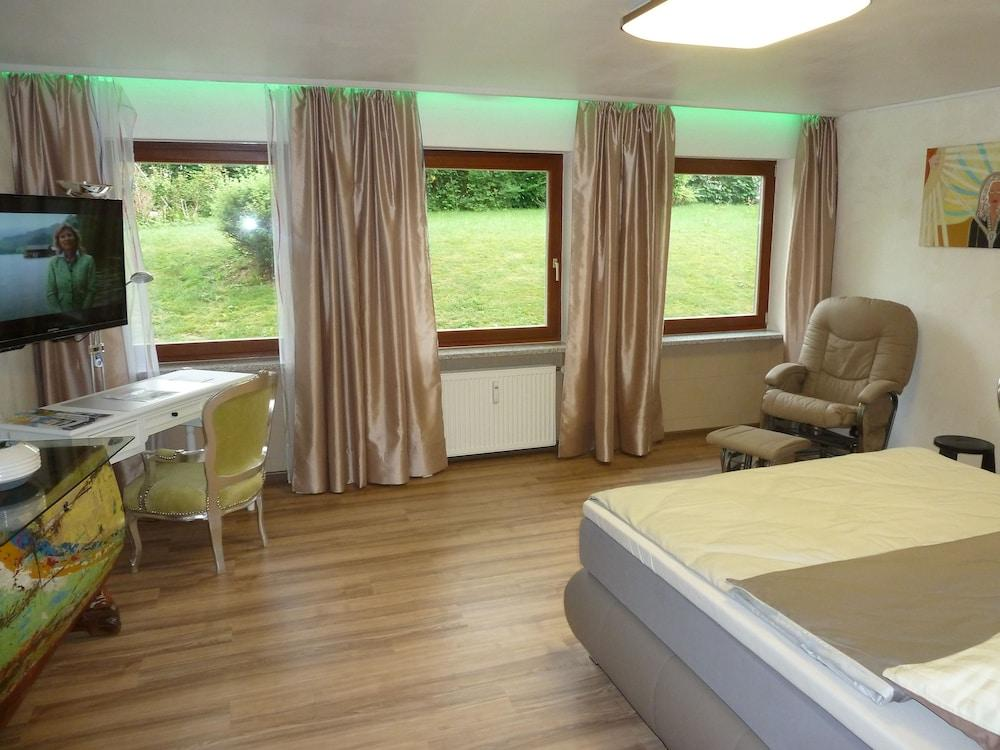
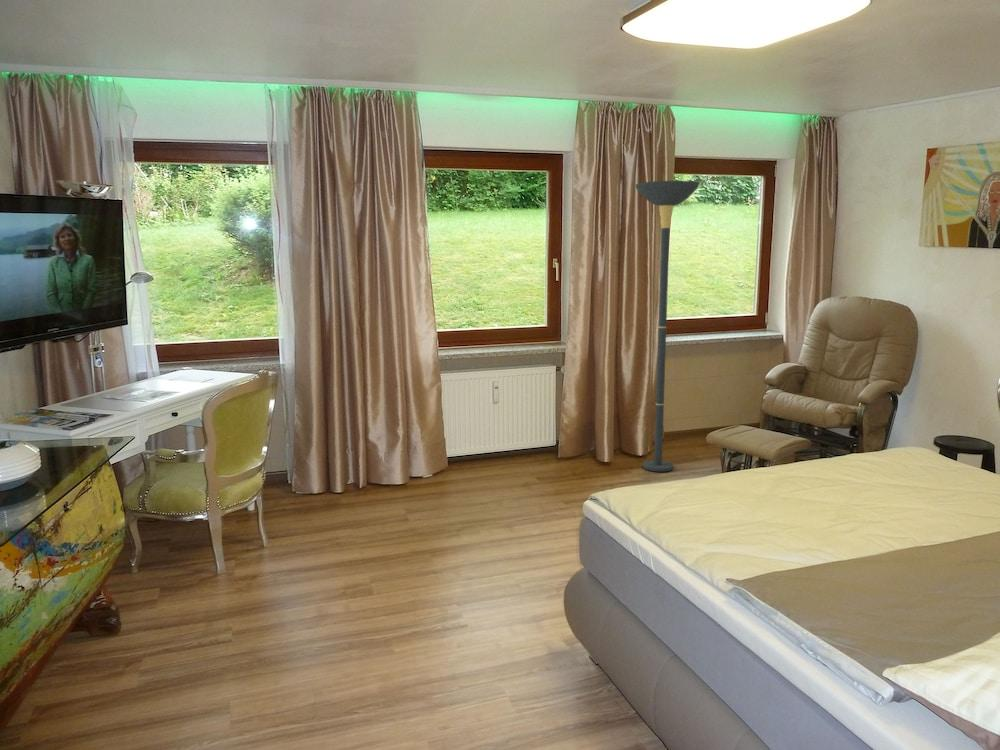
+ floor lamp (662, 330)
